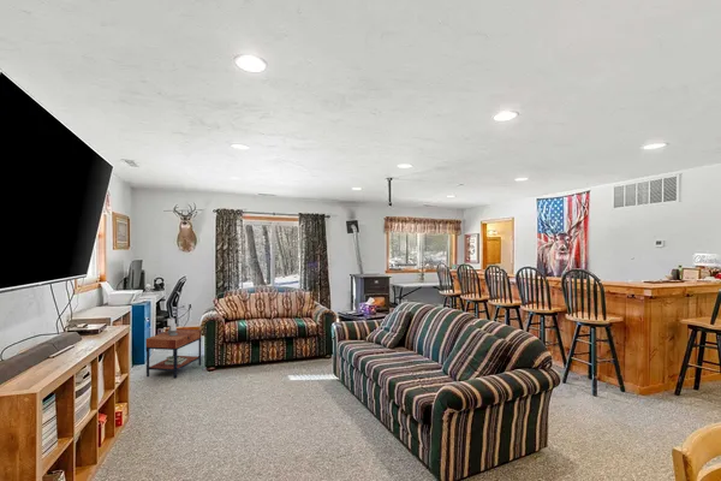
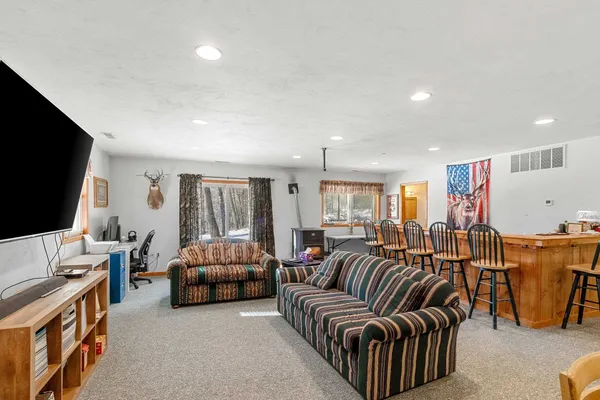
- side table (174, 345)
